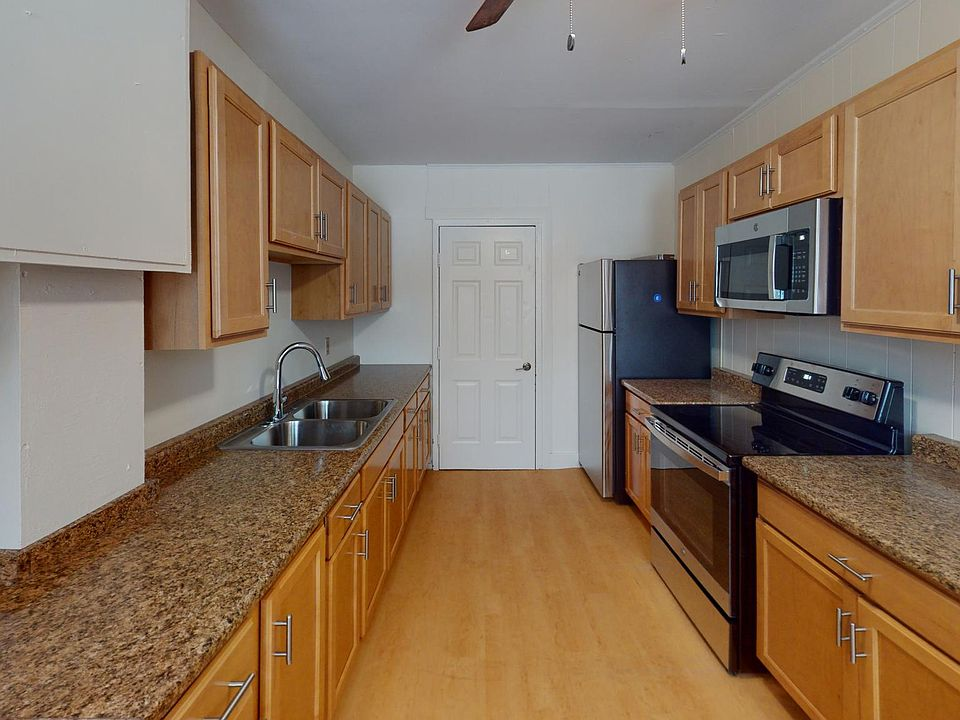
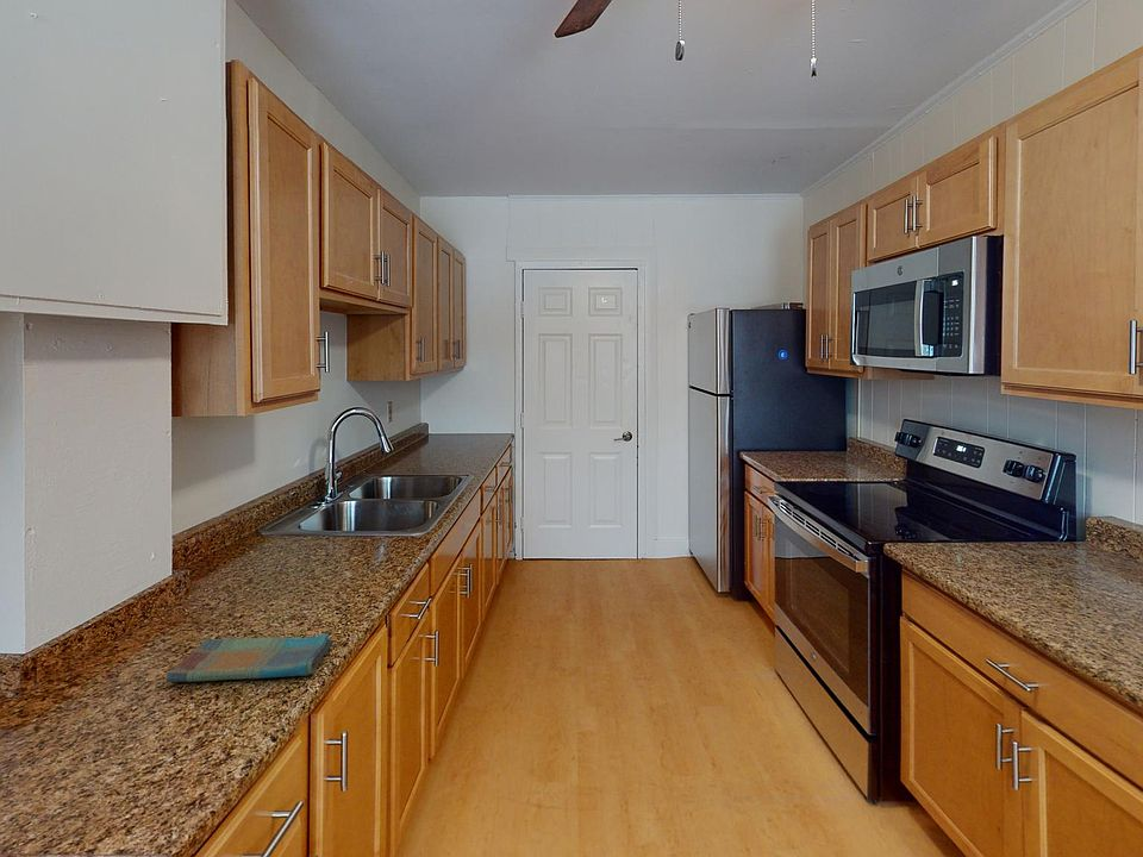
+ dish towel (255, 656)
